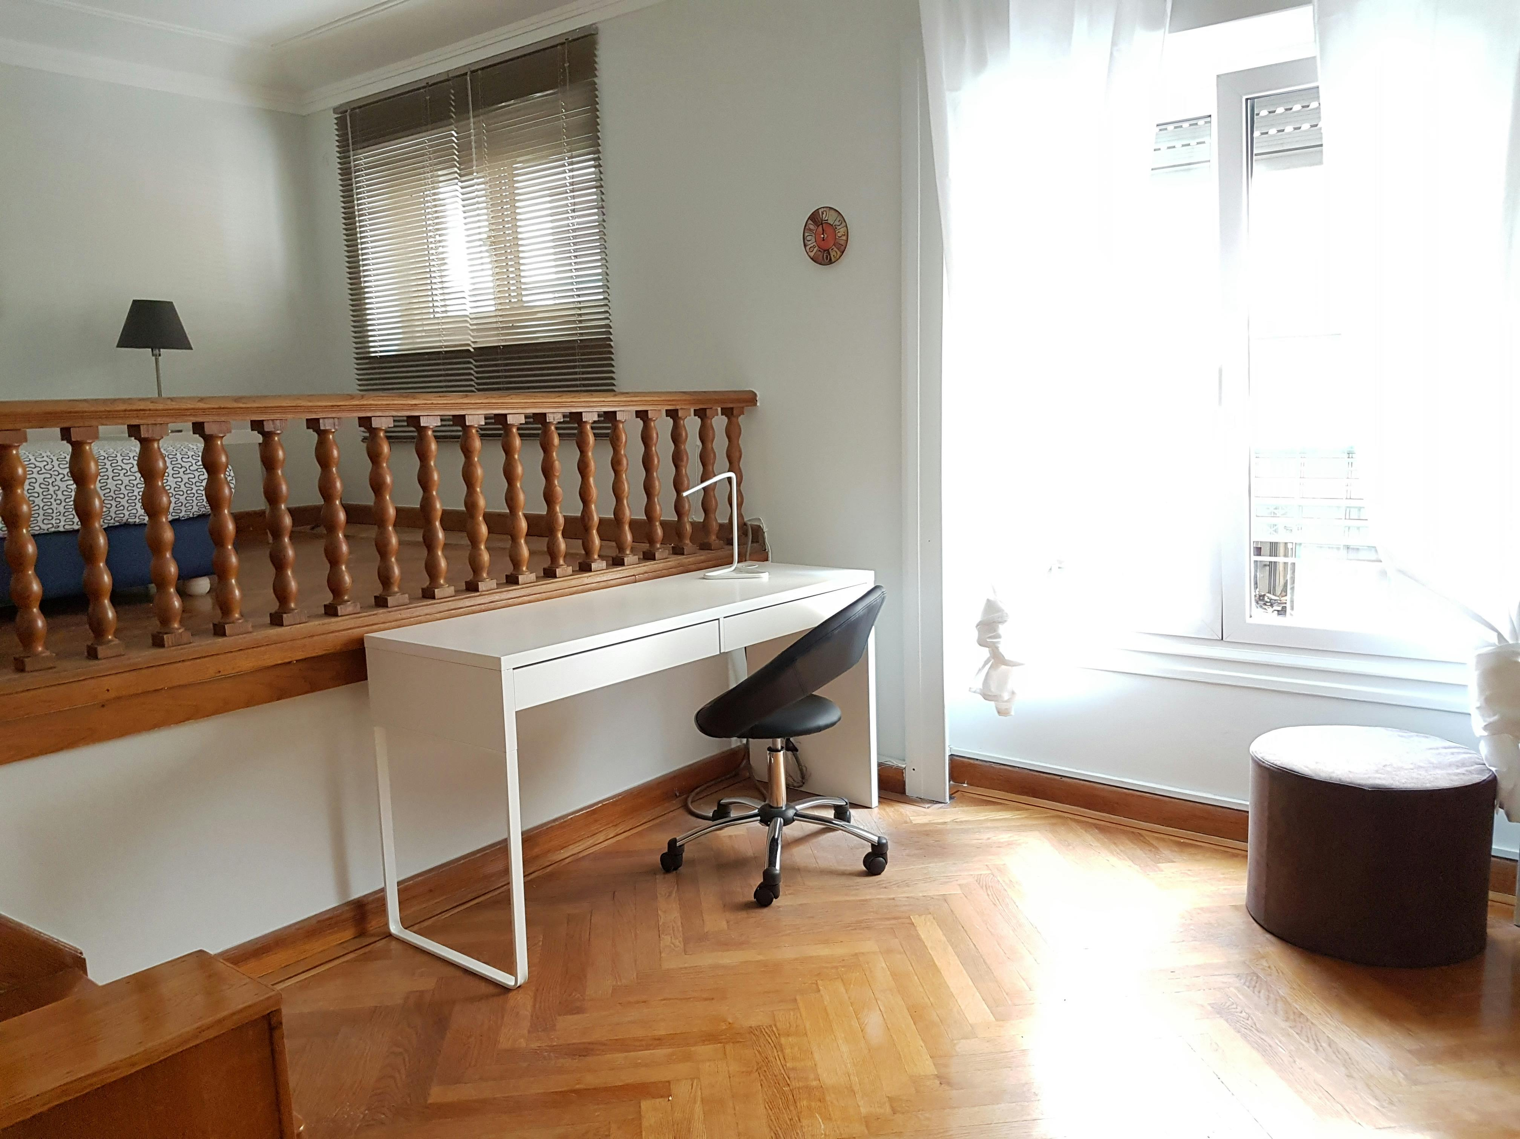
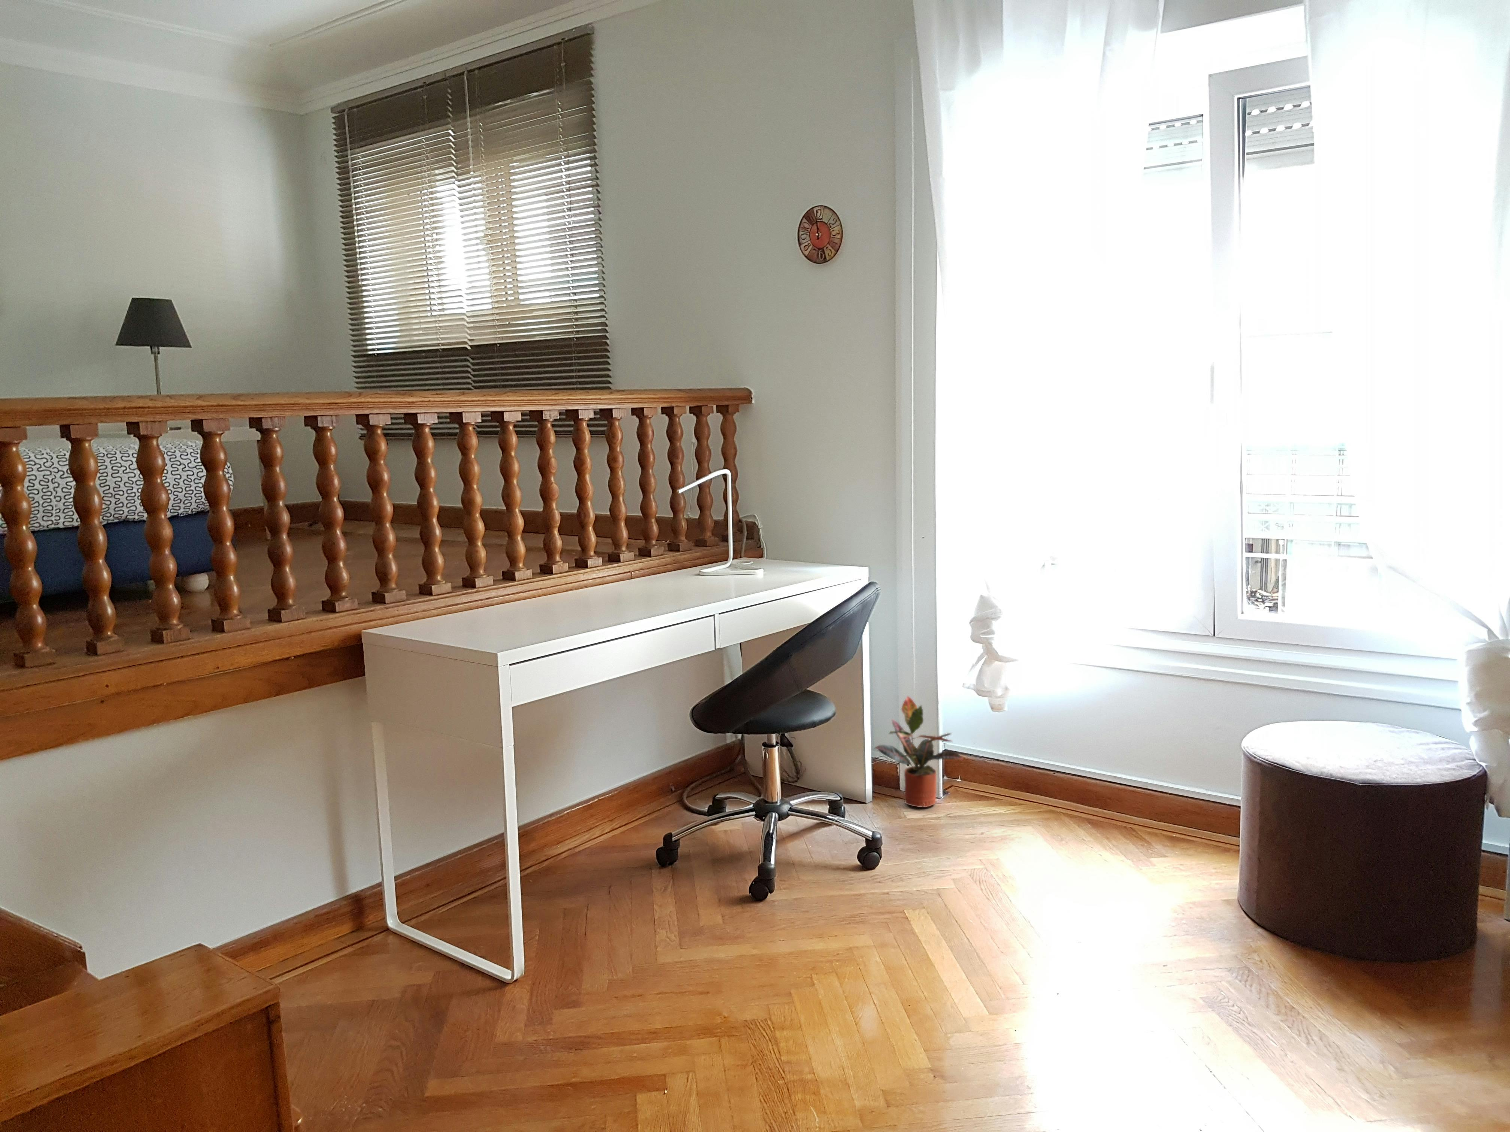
+ potted plant (916, 756)
